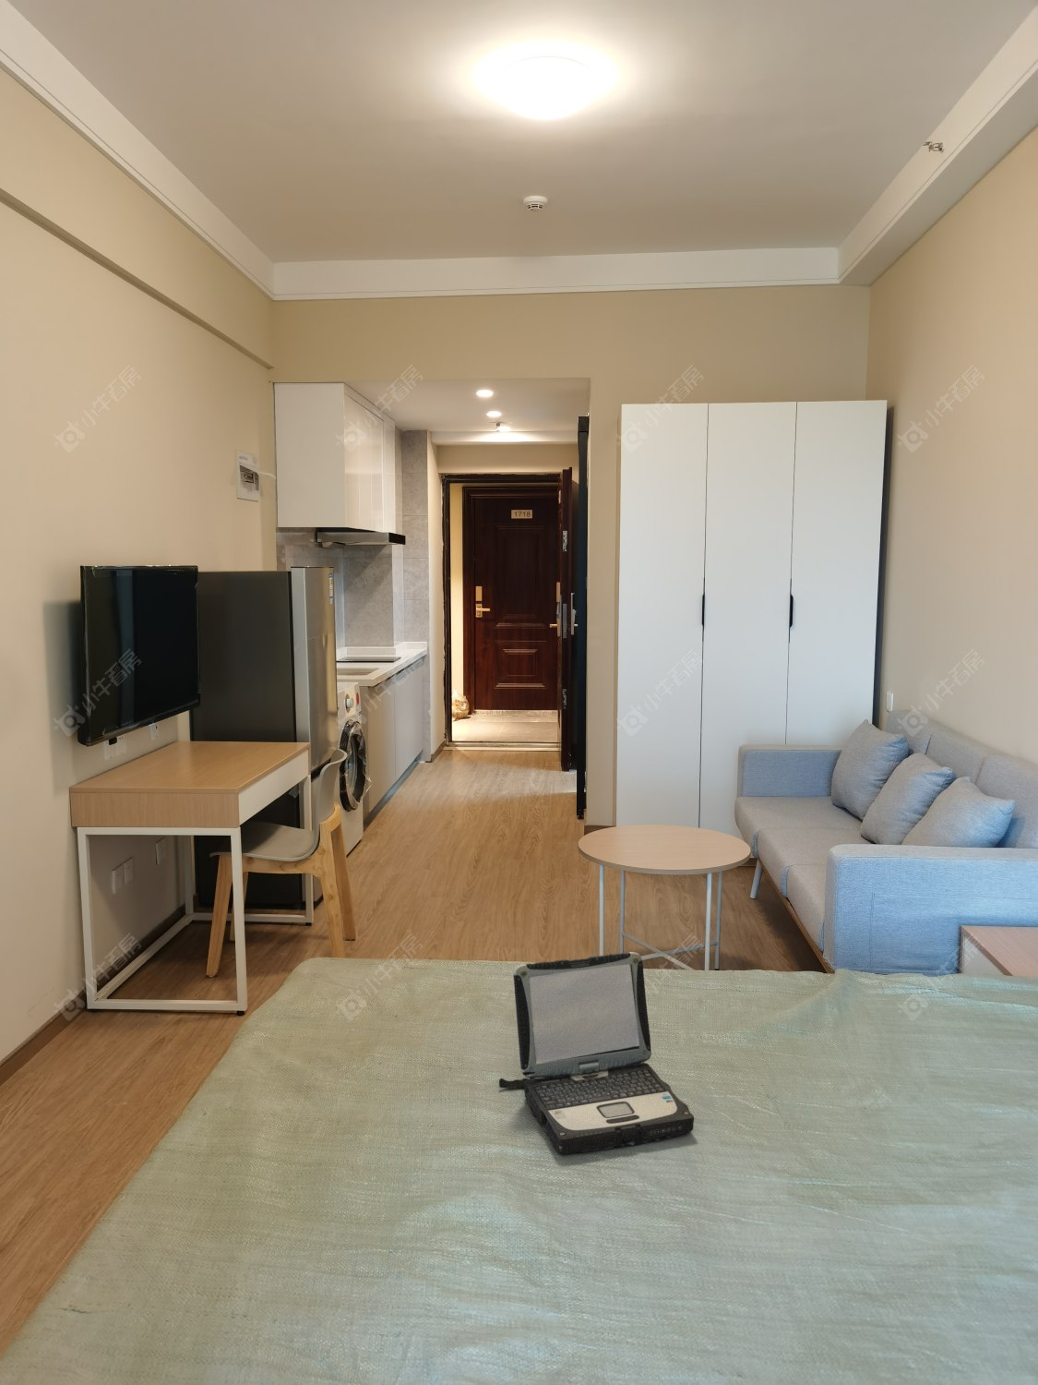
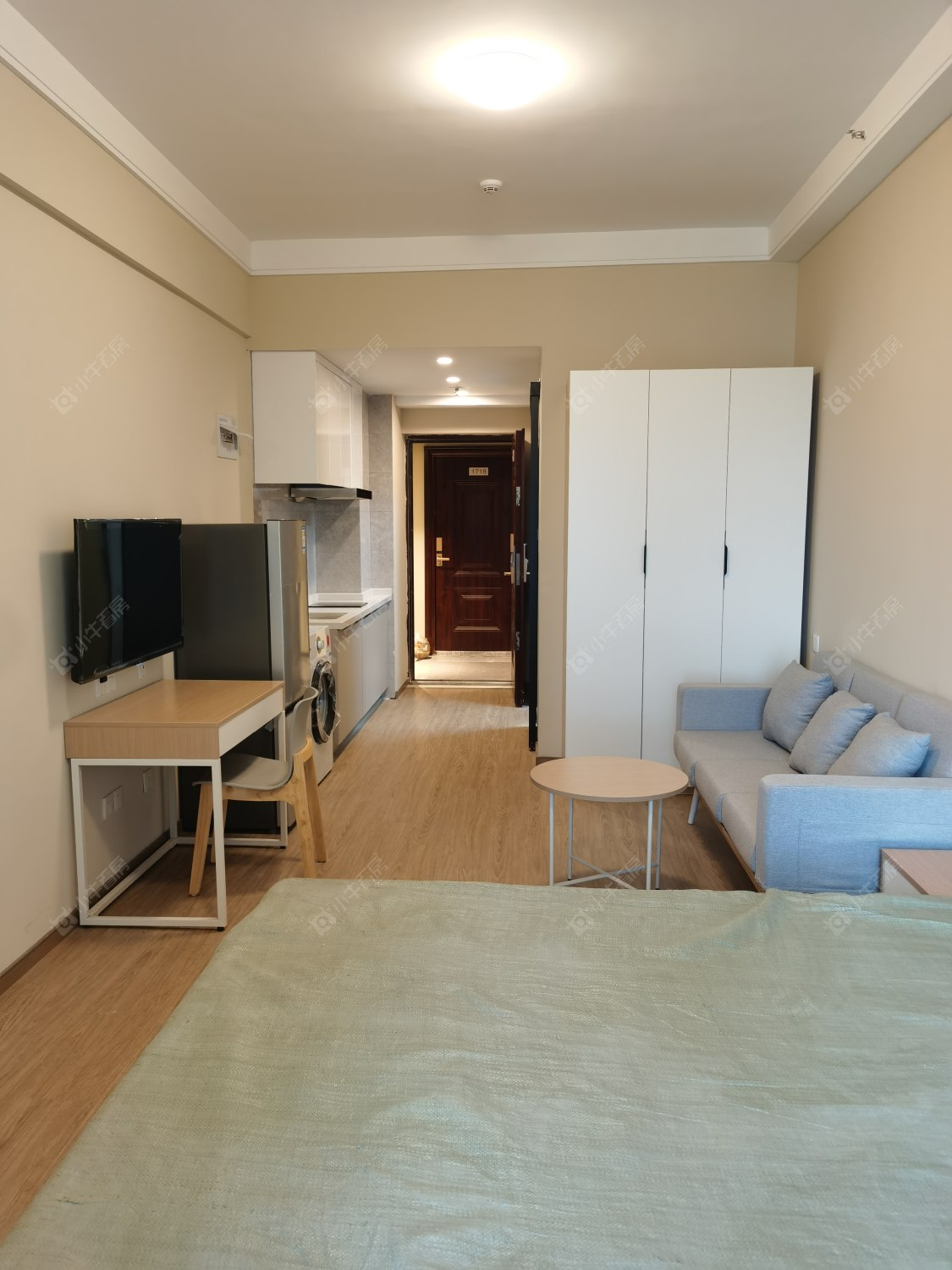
- laptop (598, 1044)
